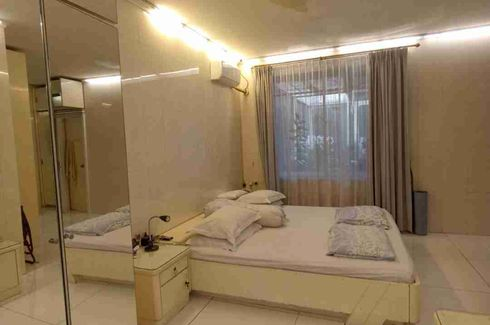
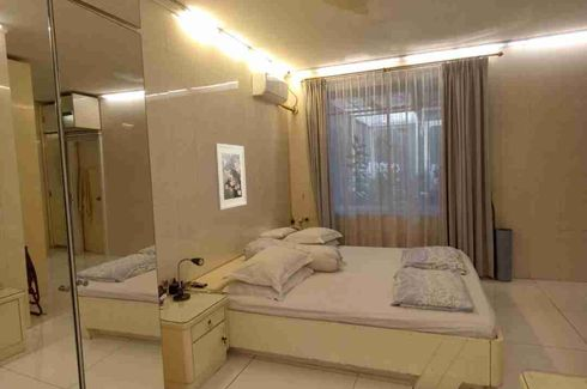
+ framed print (231, 176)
